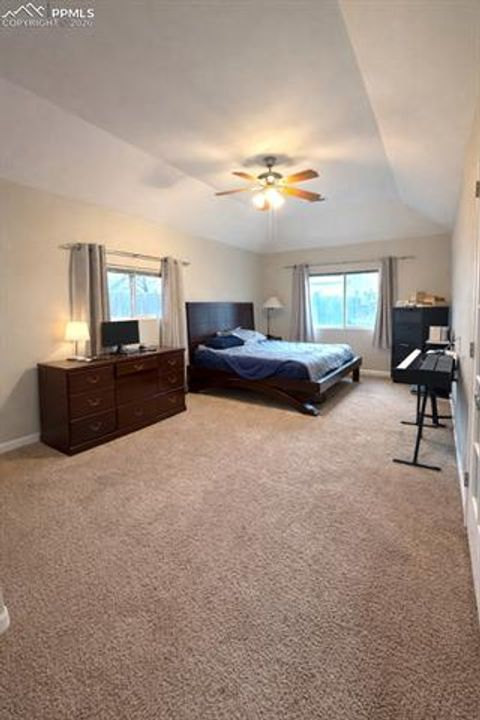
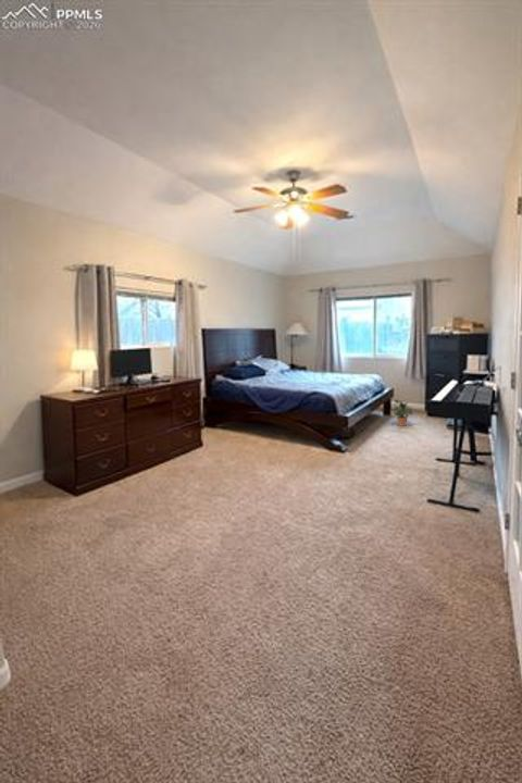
+ potted plant (403, 412)
